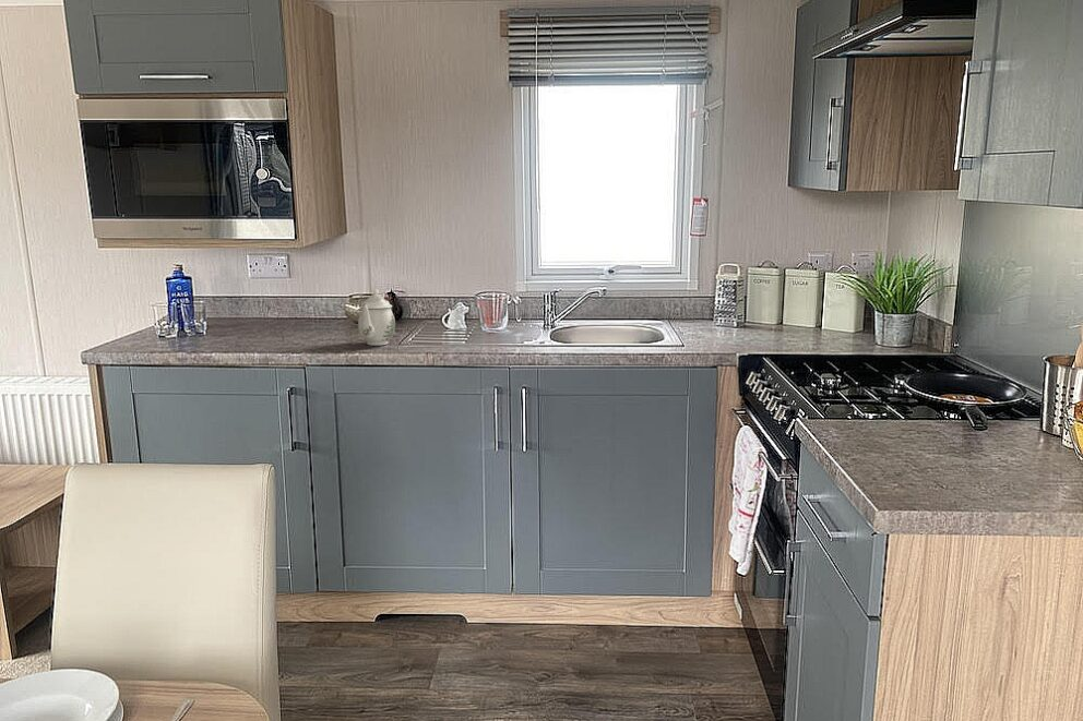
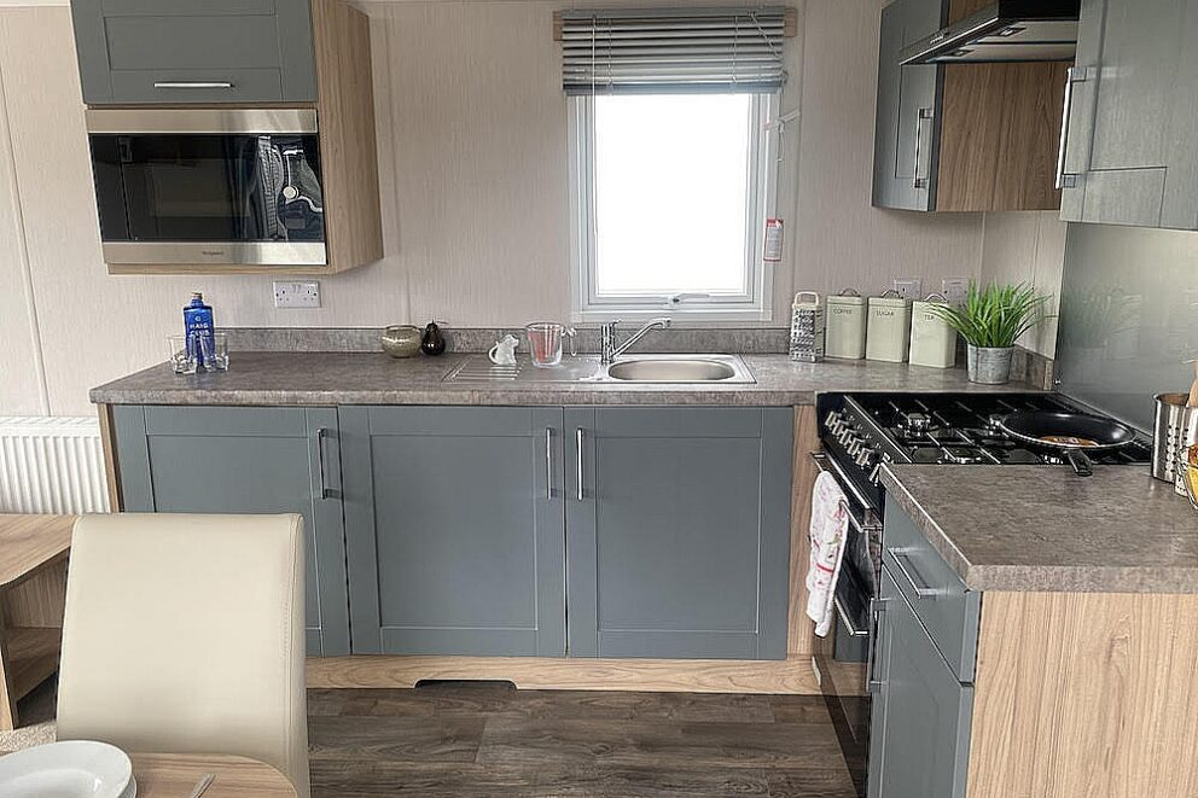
- teapot (376, 316)
